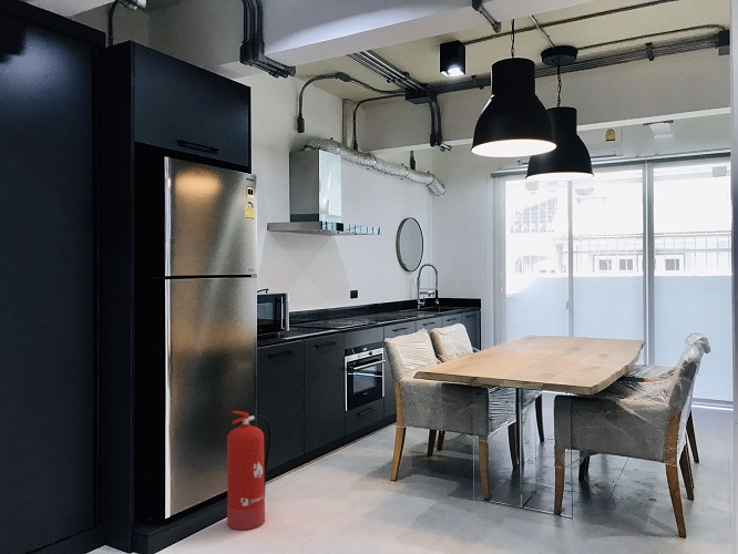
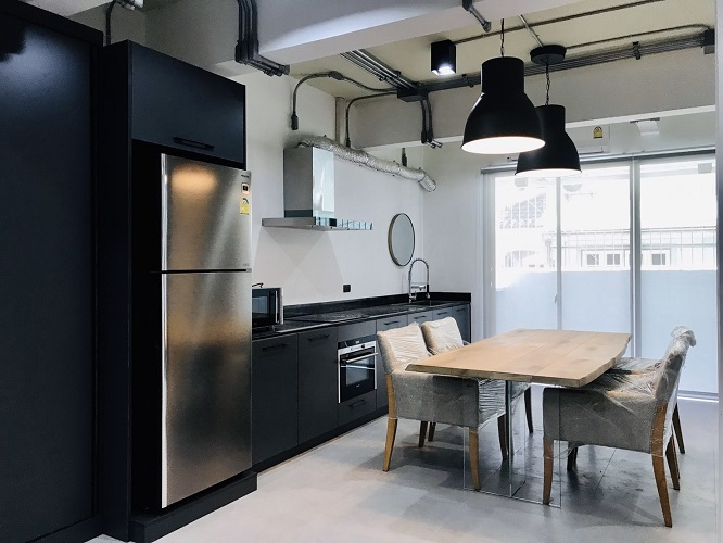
- fire extinguisher (253, 462)
